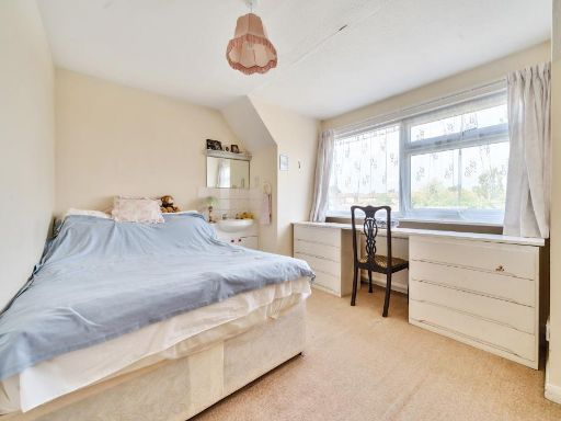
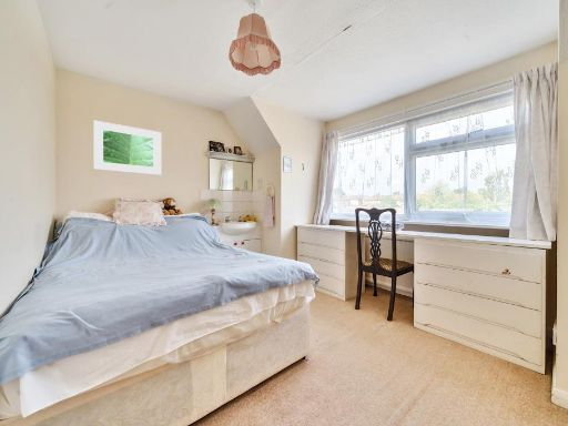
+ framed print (129, 149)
